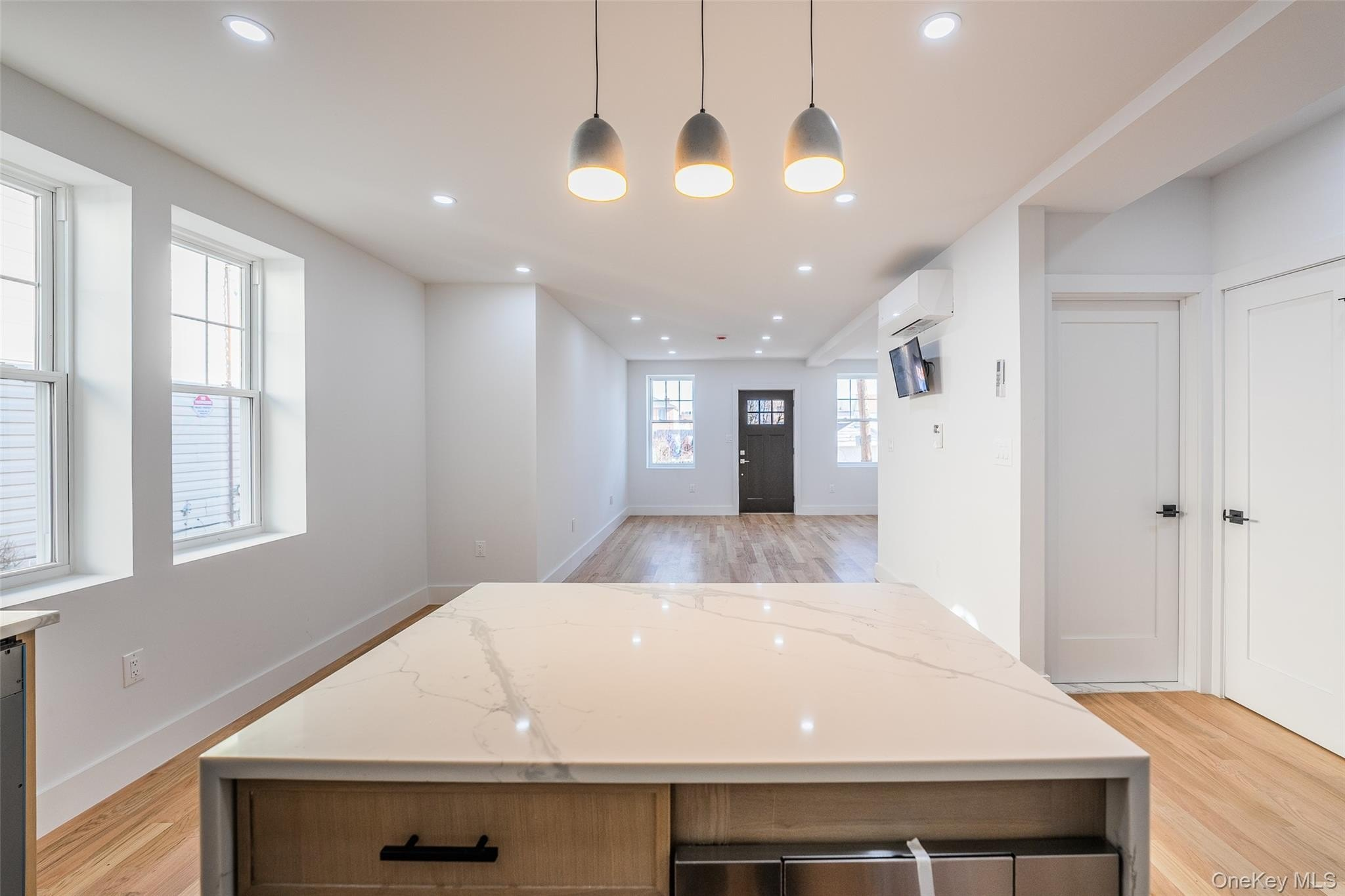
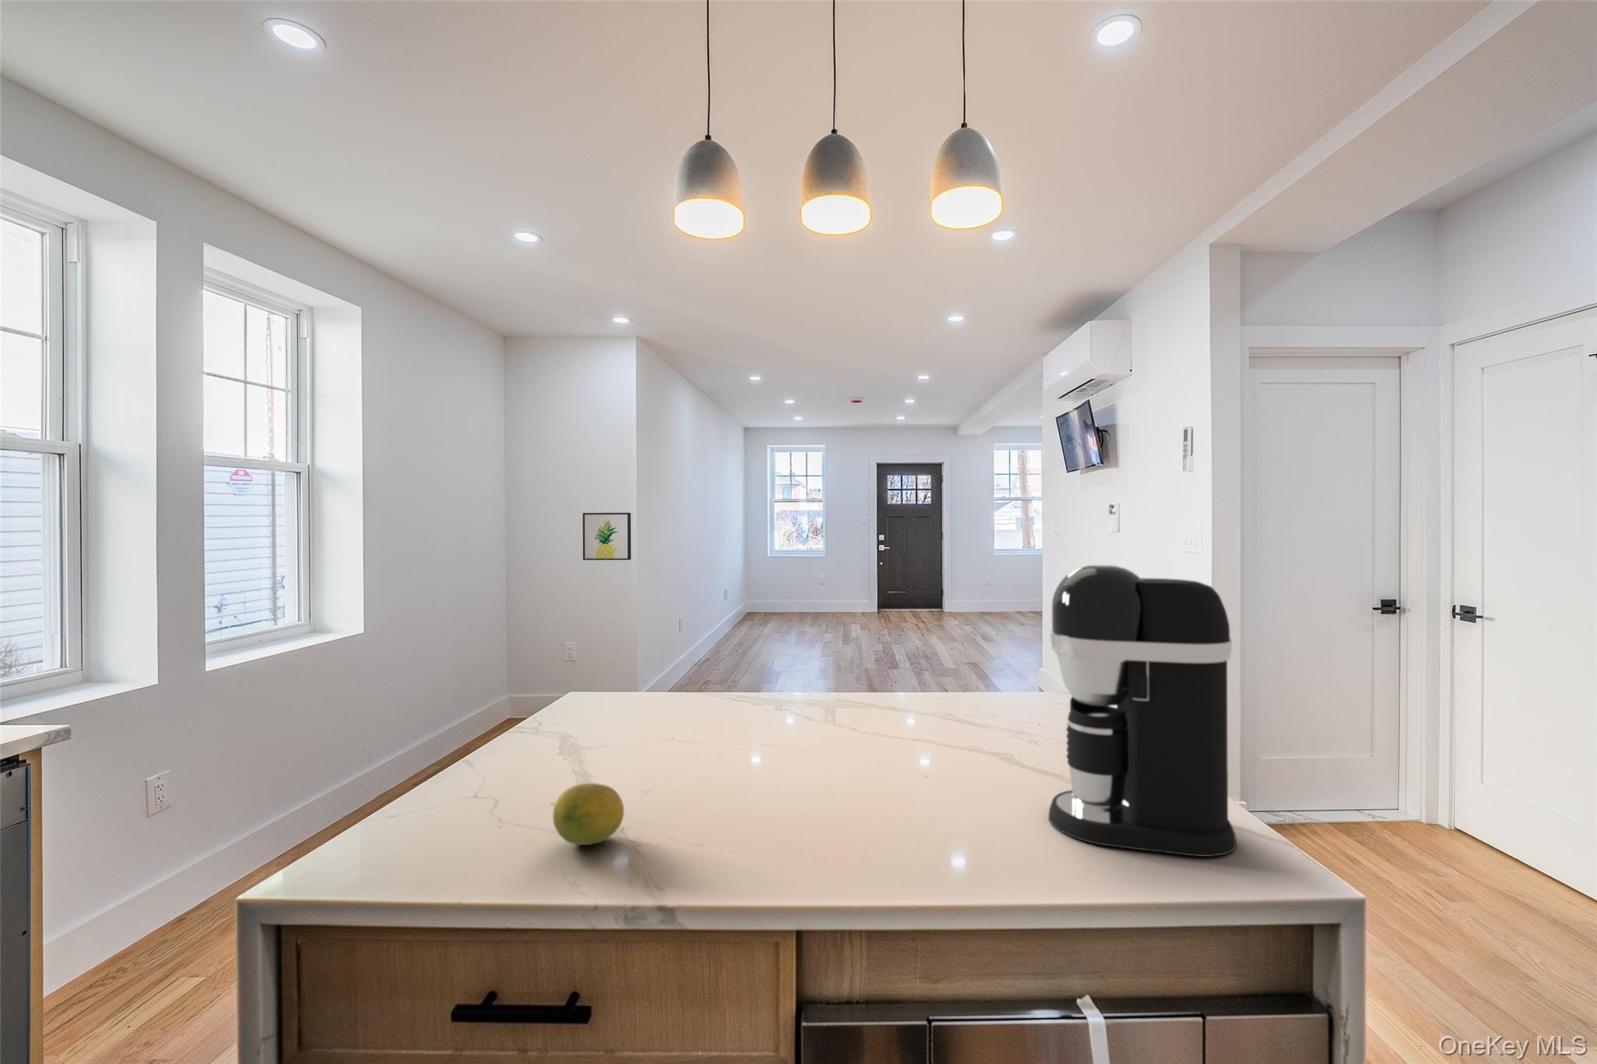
+ coffee maker (1137, 697)
+ fruit (589, 812)
+ wall art (607, 537)
